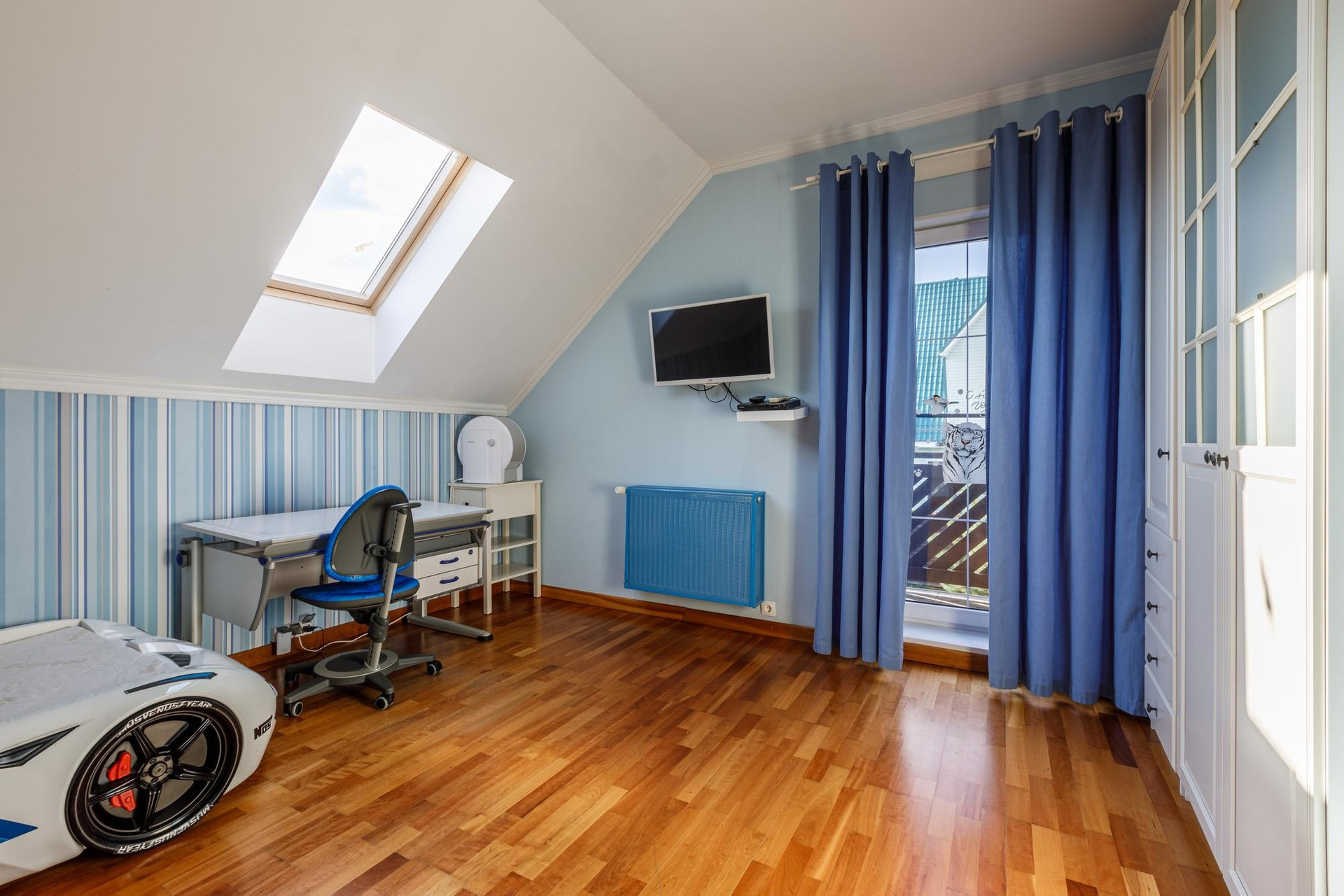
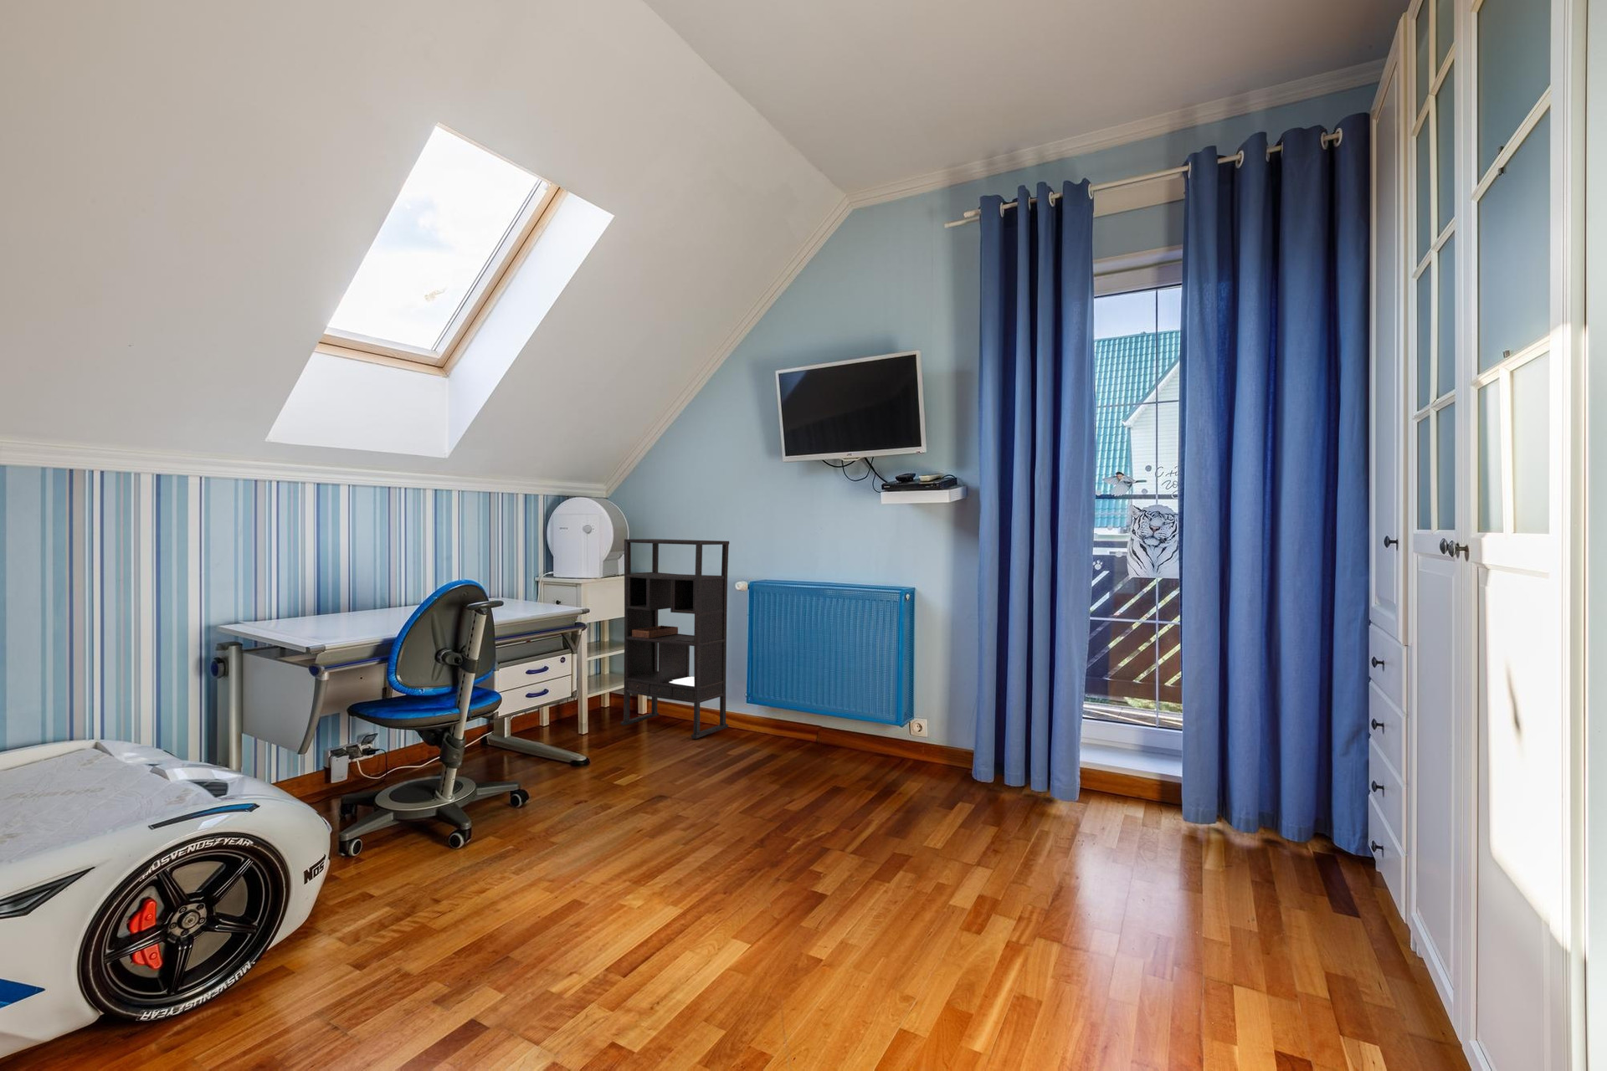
+ bookshelf (674, 632)
